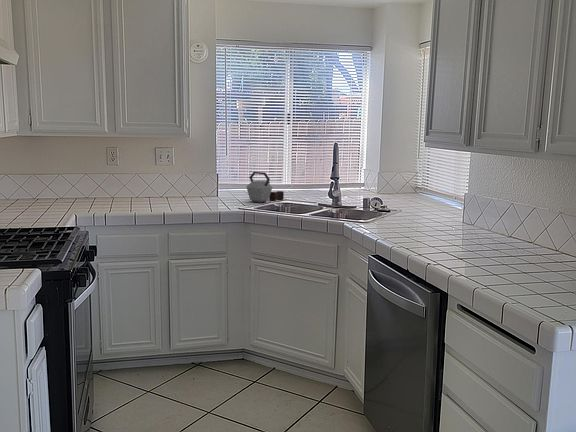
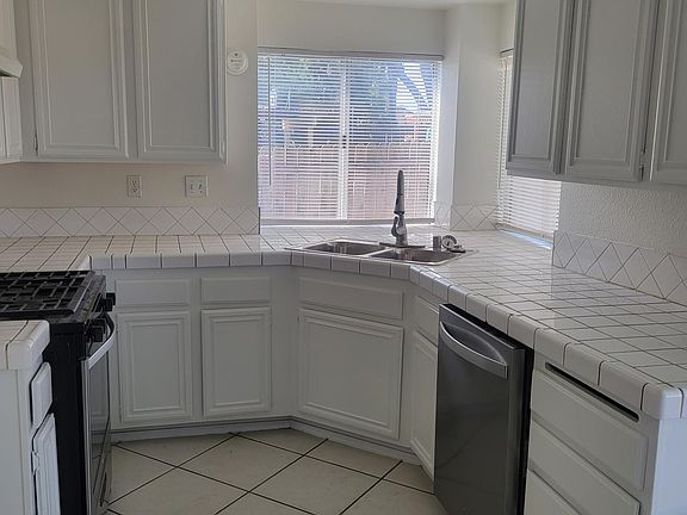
- kettle (267, 186)
